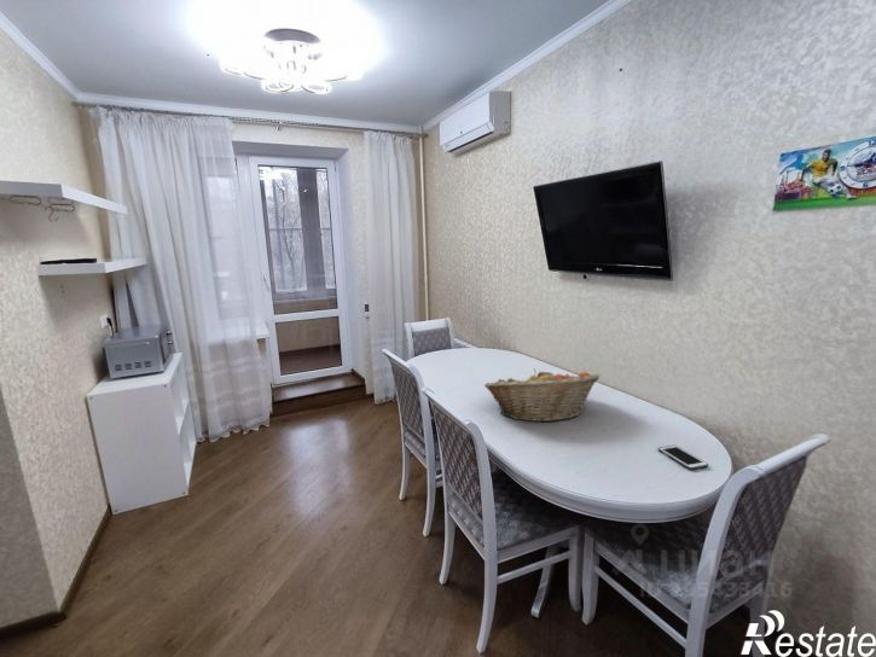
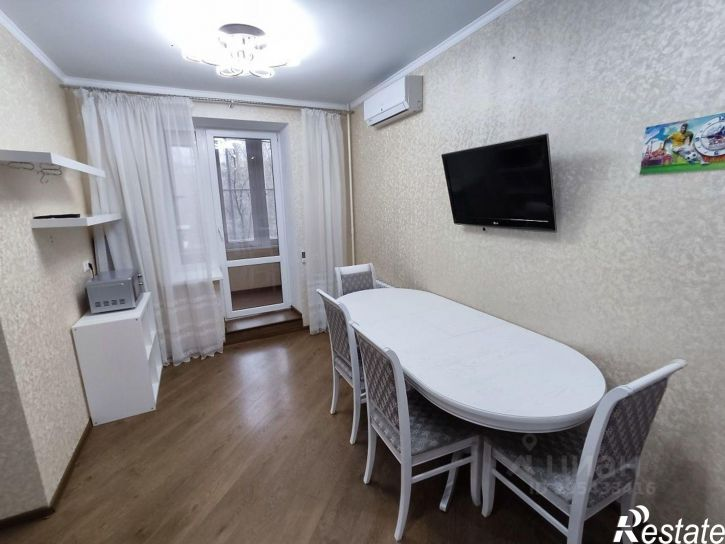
- fruit basket (540, 389)
- cell phone (681, 457)
